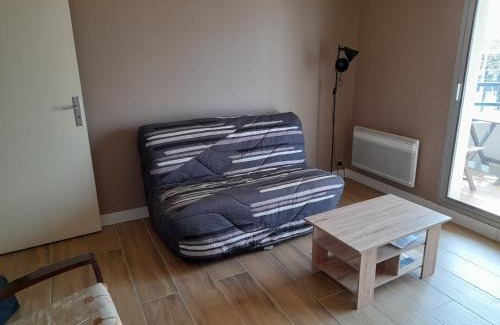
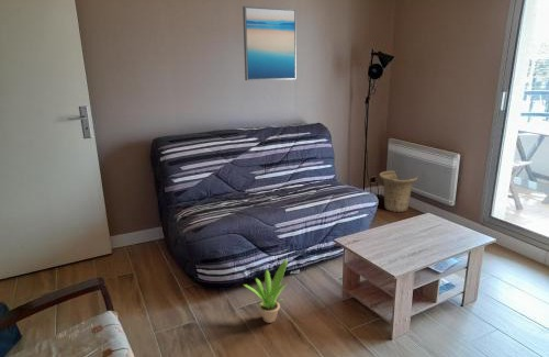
+ potted plant (268, 295)
+ basket (396, 191)
+ wall art (270, 44)
